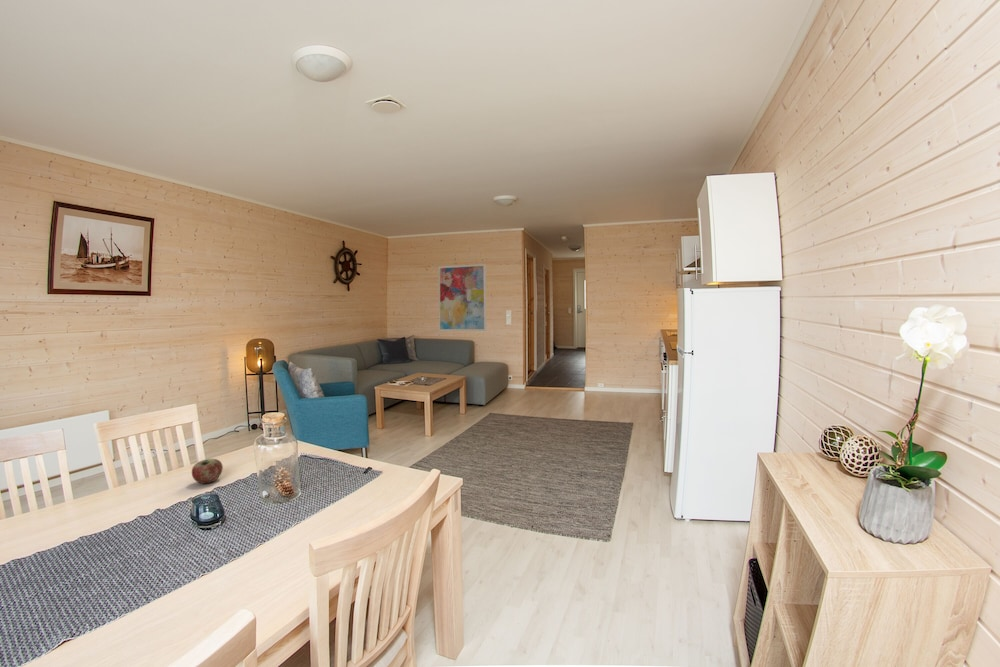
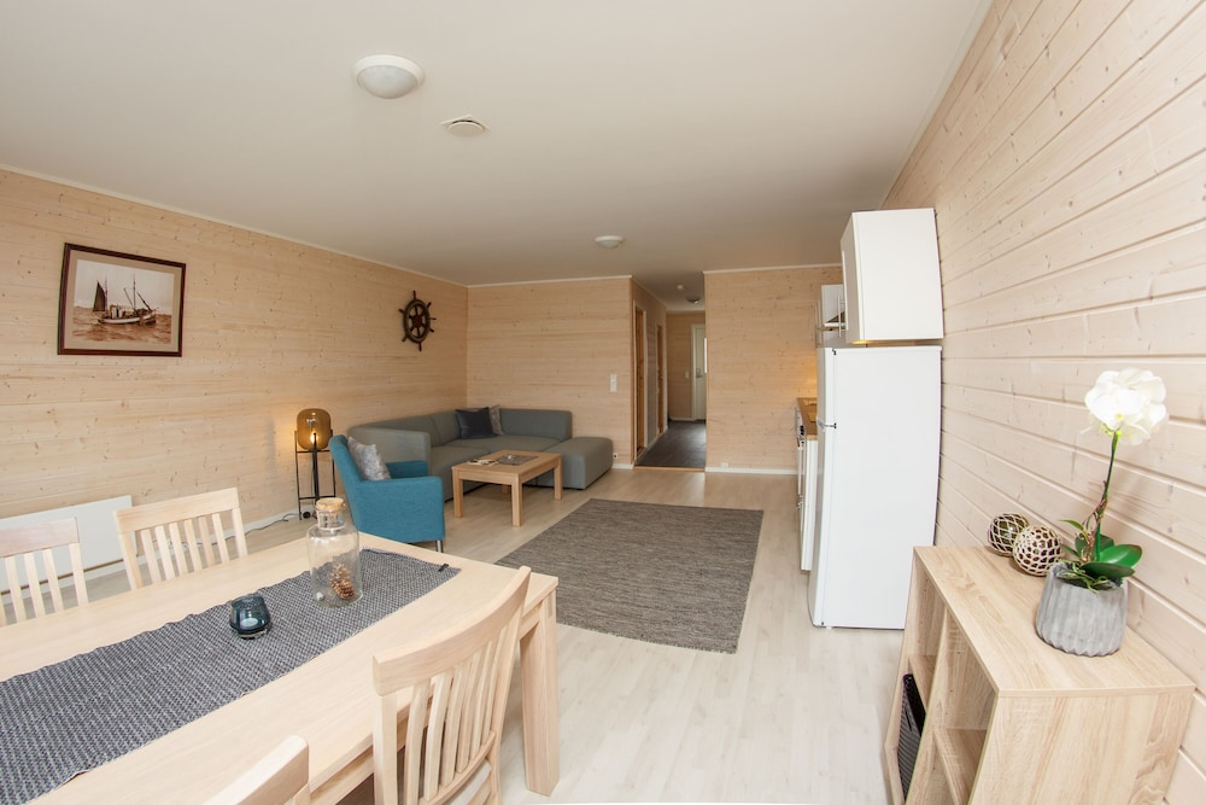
- apple (207, 471)
- wall art (461, 298)
